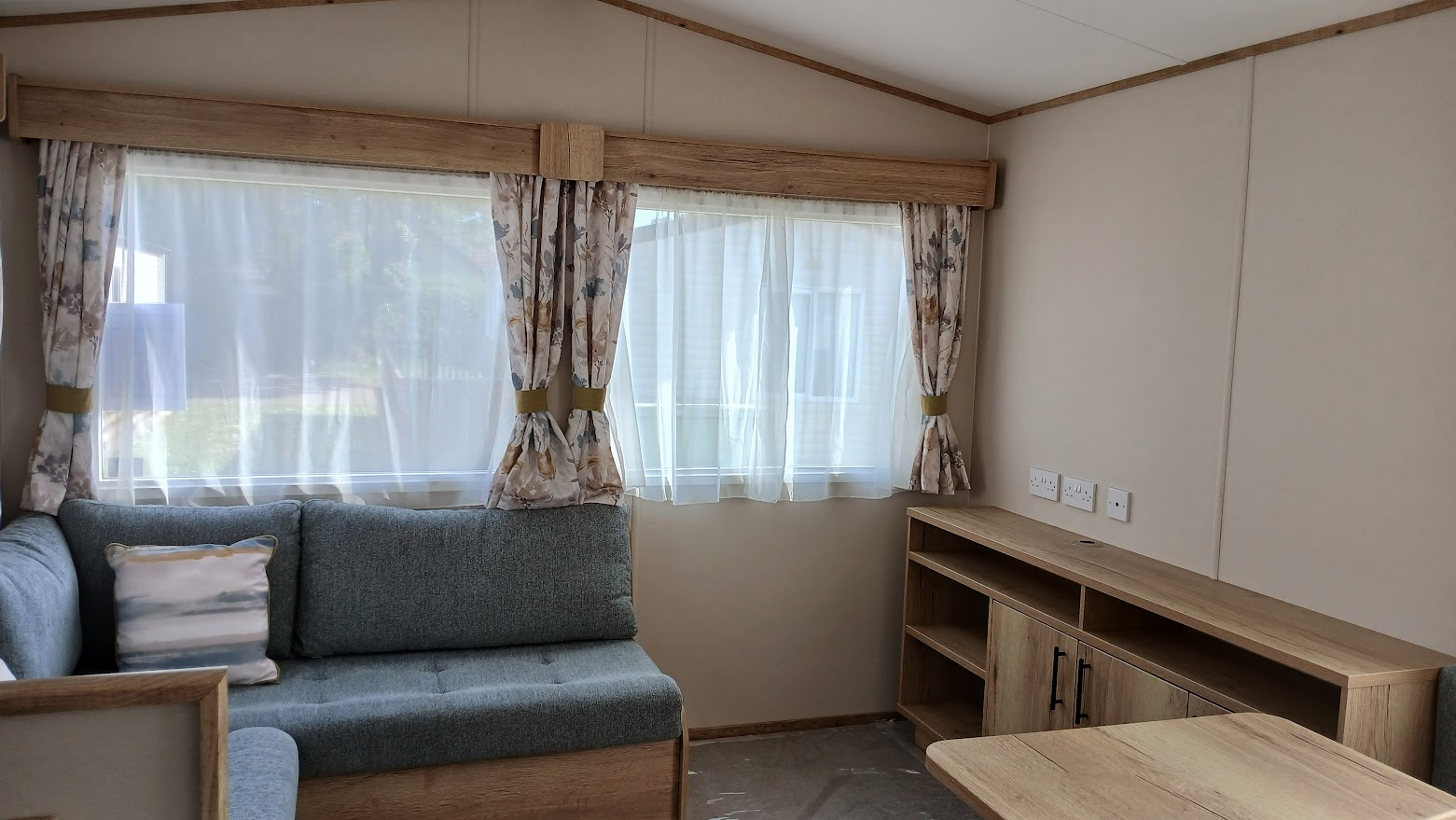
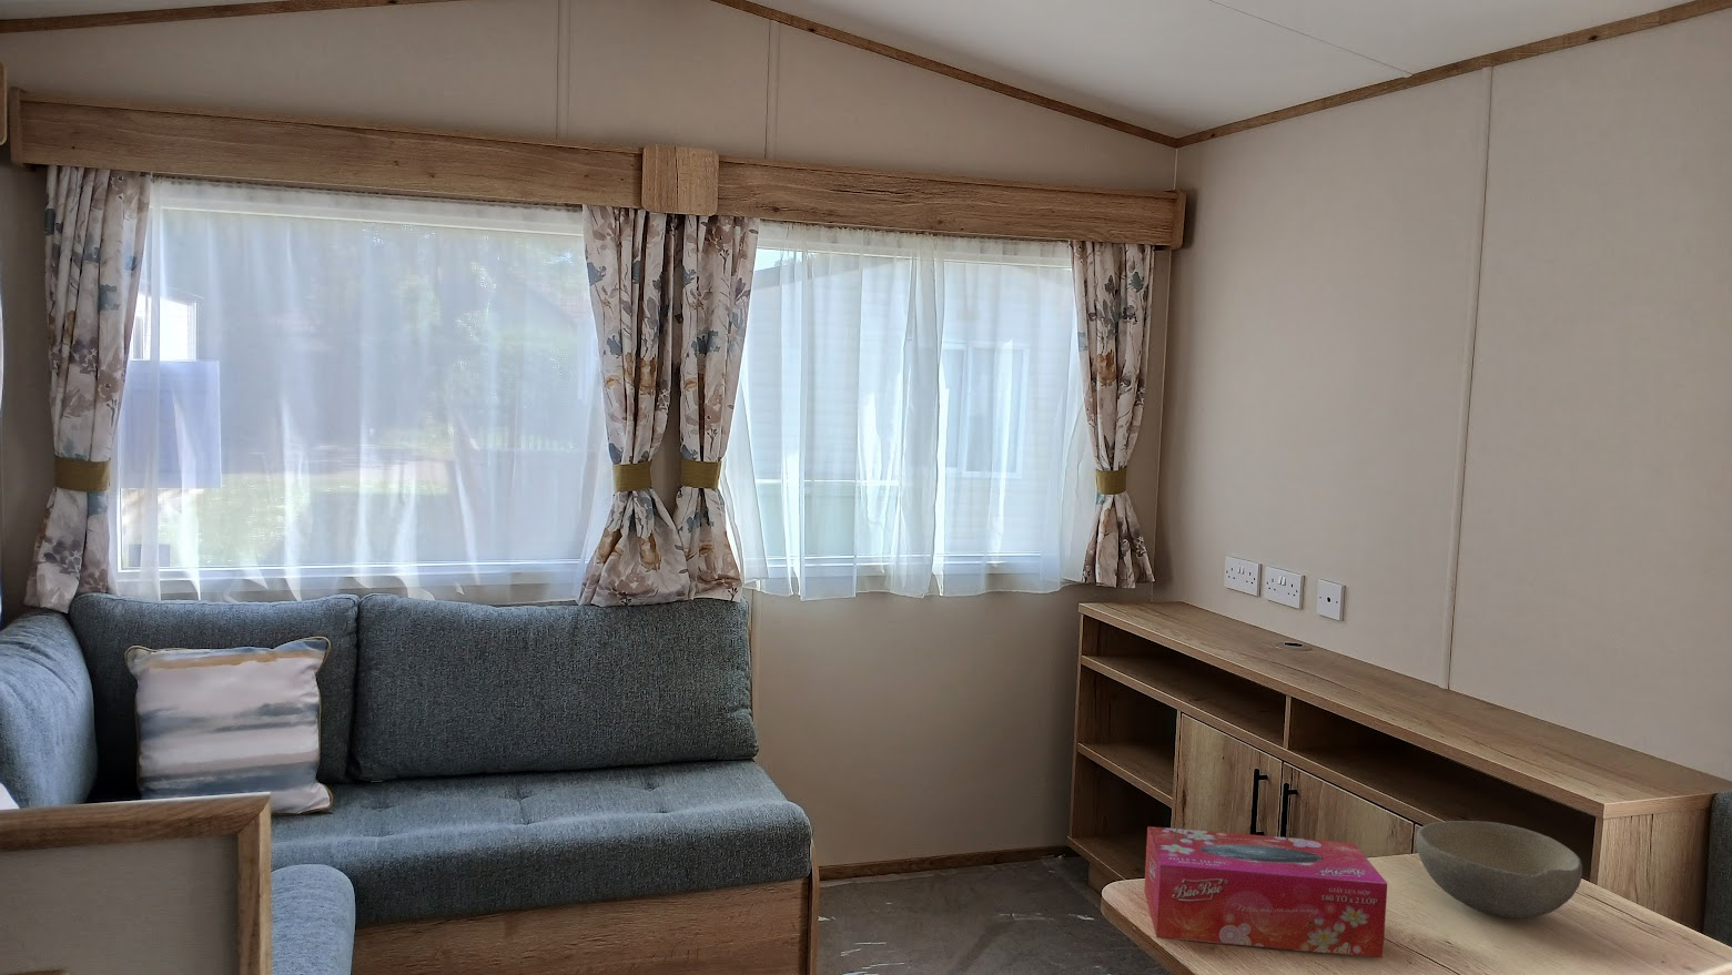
+ bowl (1494, 875)
+ tissue box (1259, 888)
